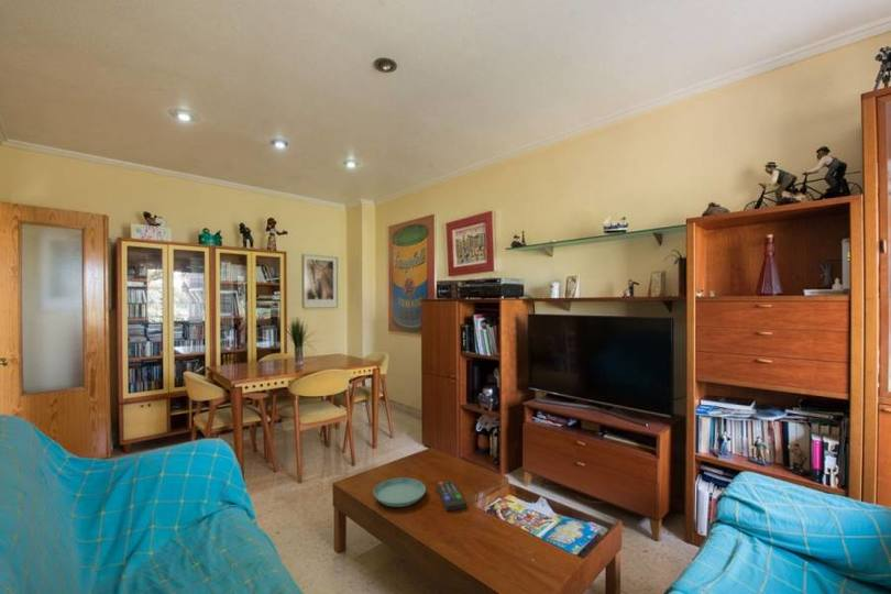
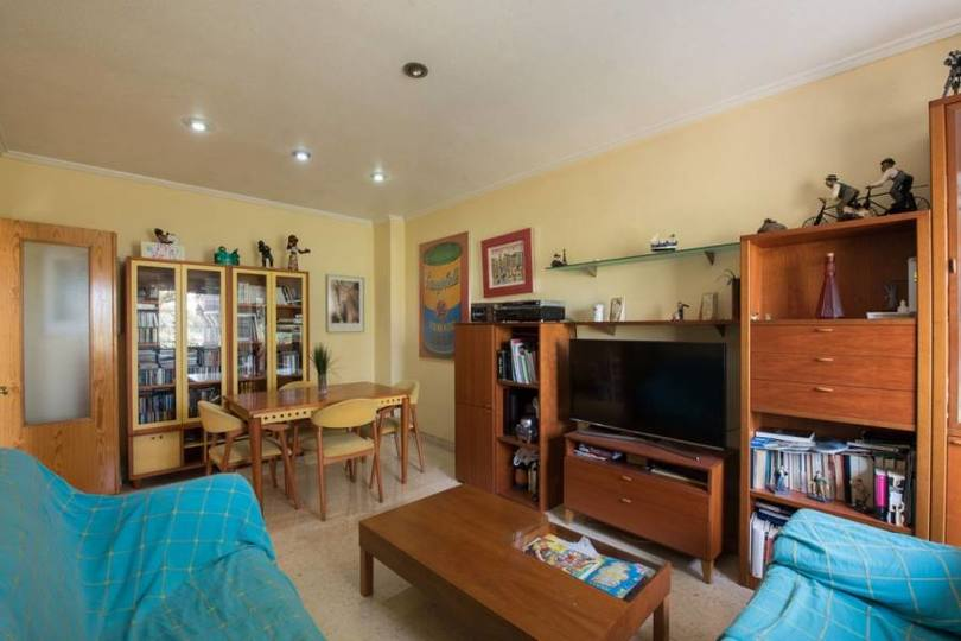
- saucer (399, 492)
- remote control (450, 494)
